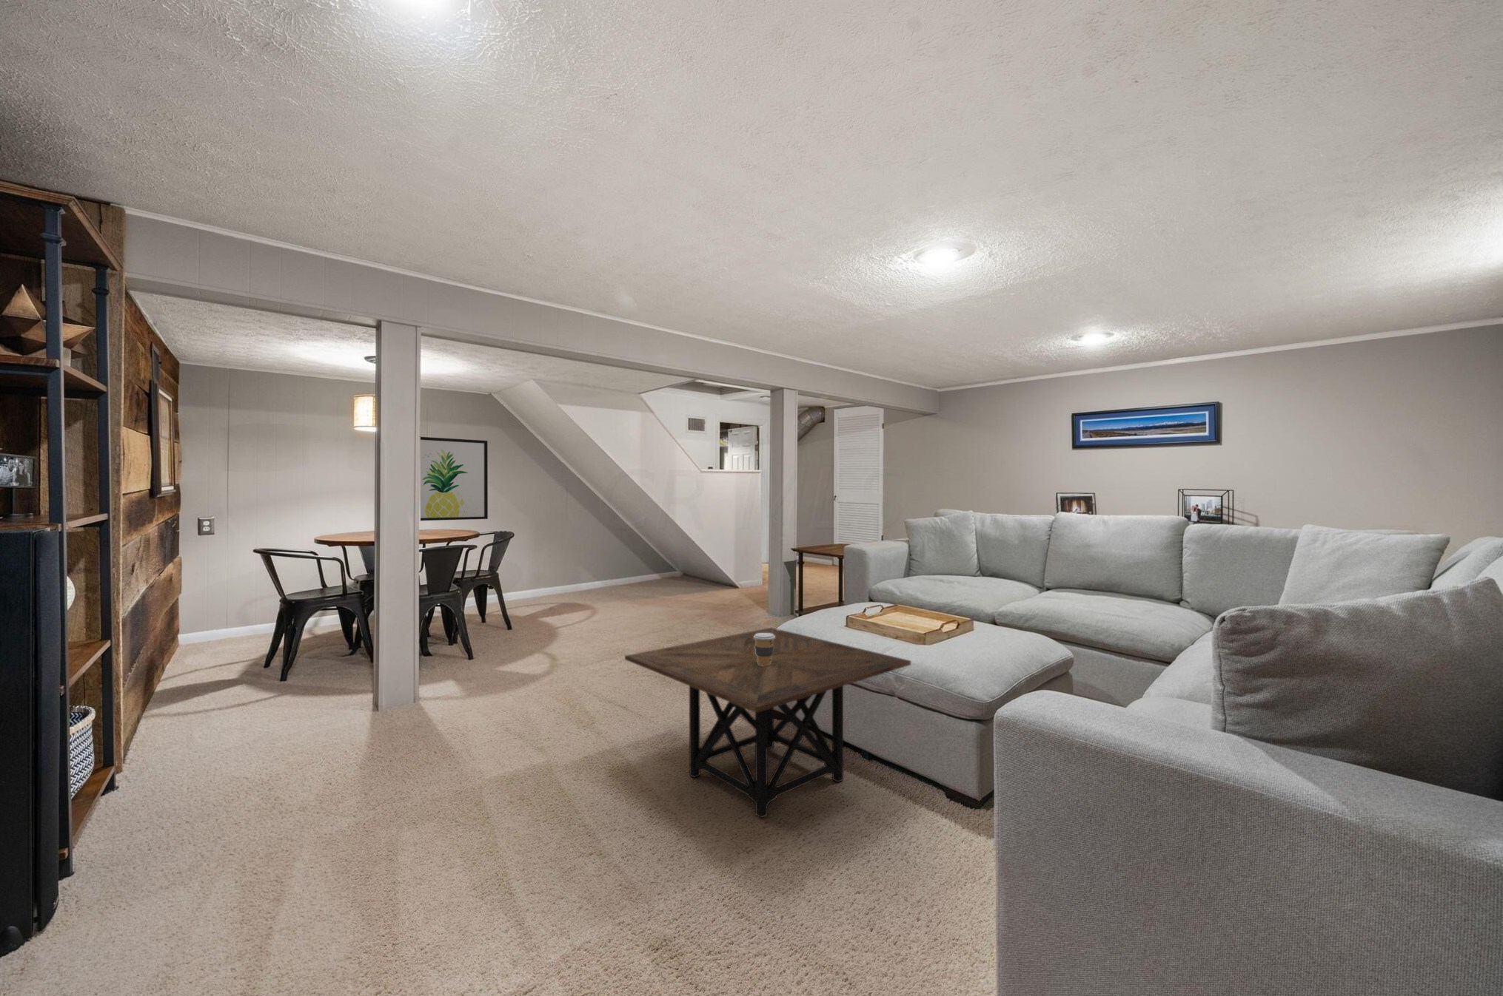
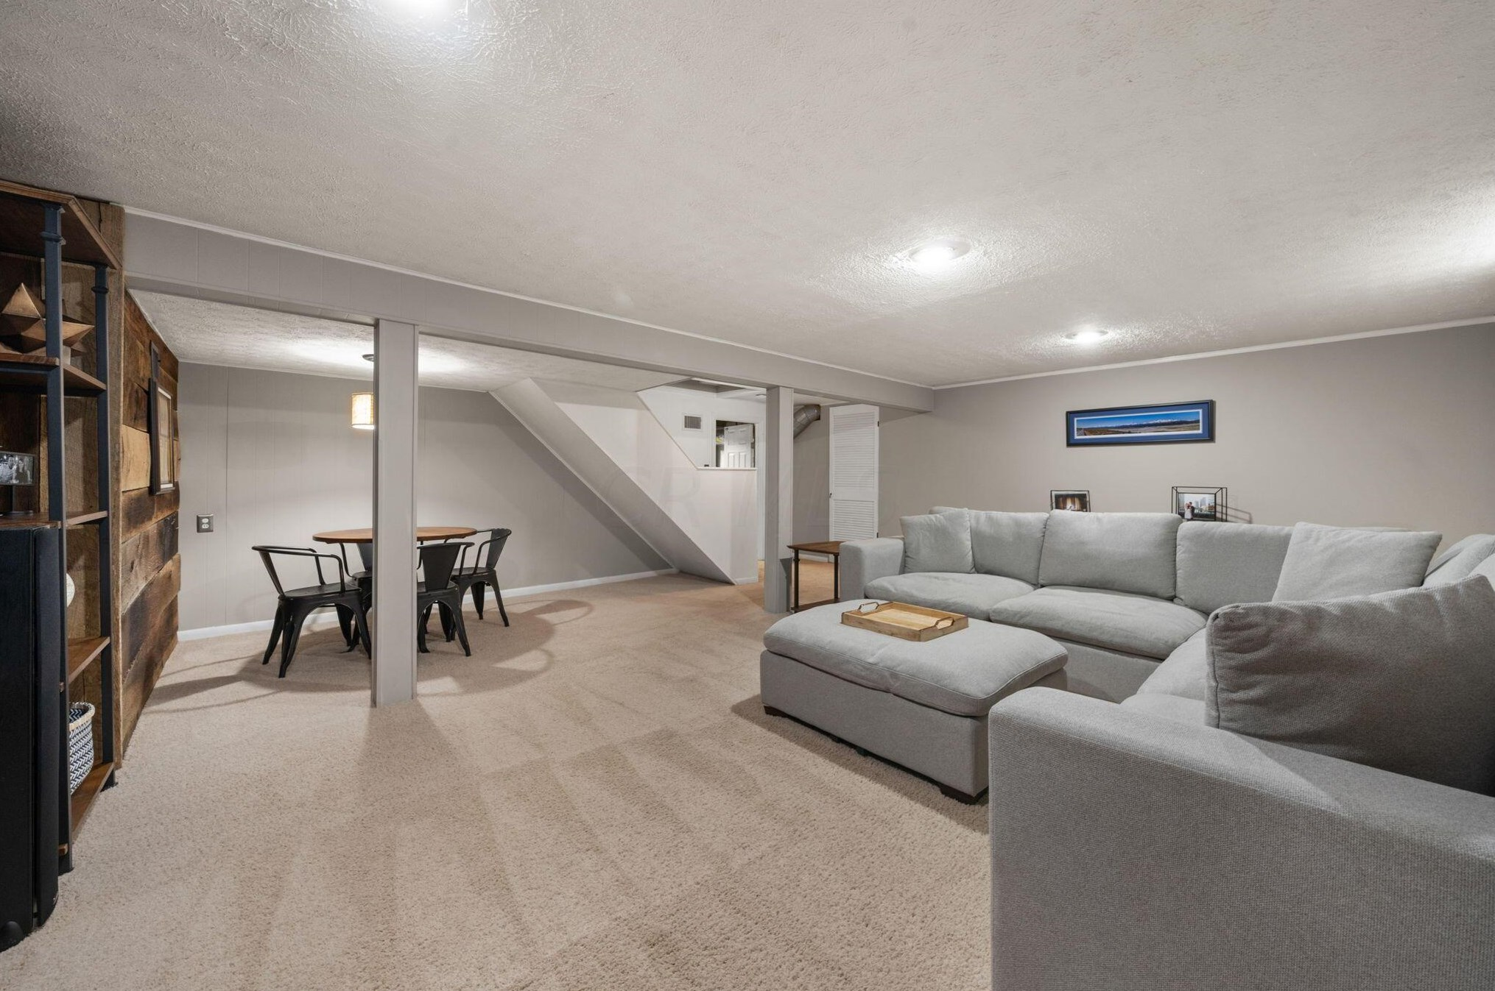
- side table (764, 717)
- coffee cup (764, 648)
- wall art (444, 479)
